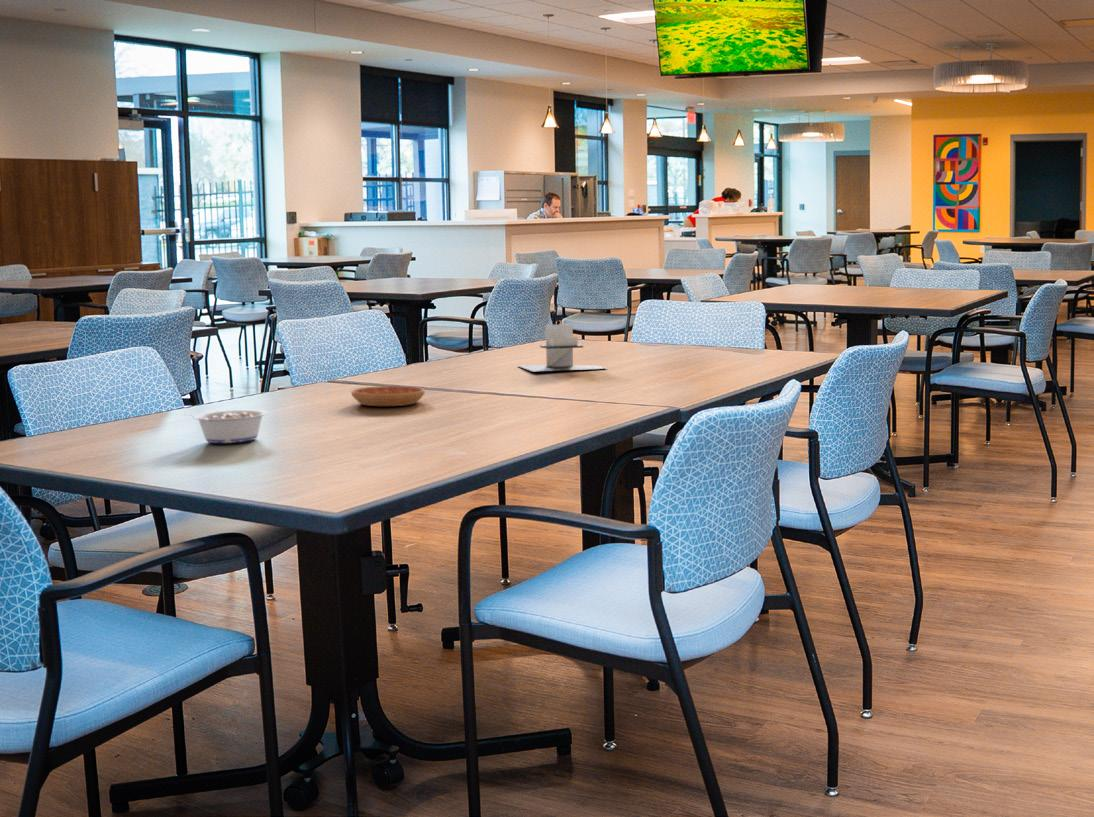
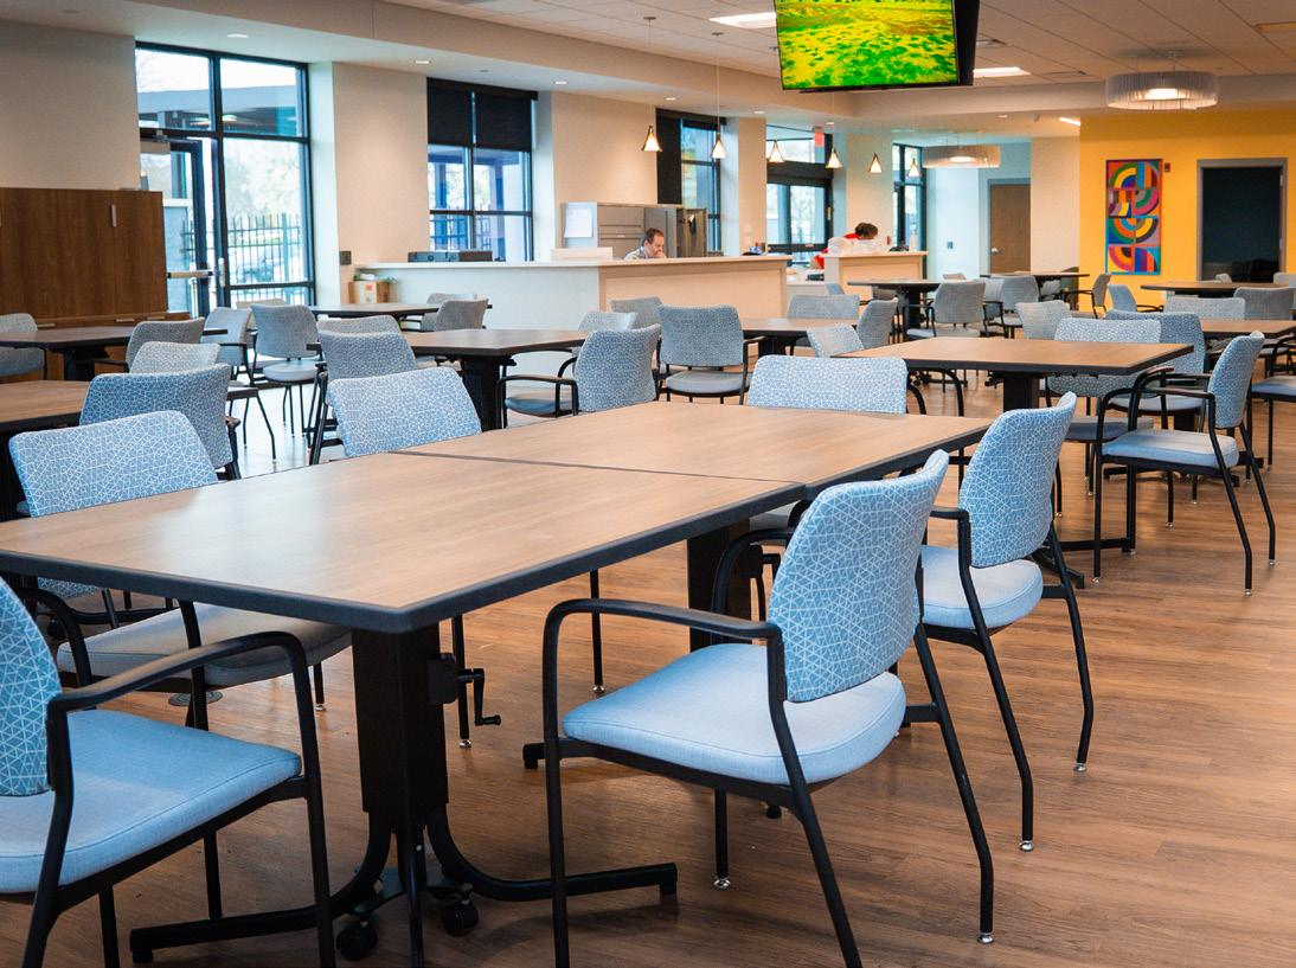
- napkin holder (561, 346)
- saucer (388, 396)
- legume (228, 424)
